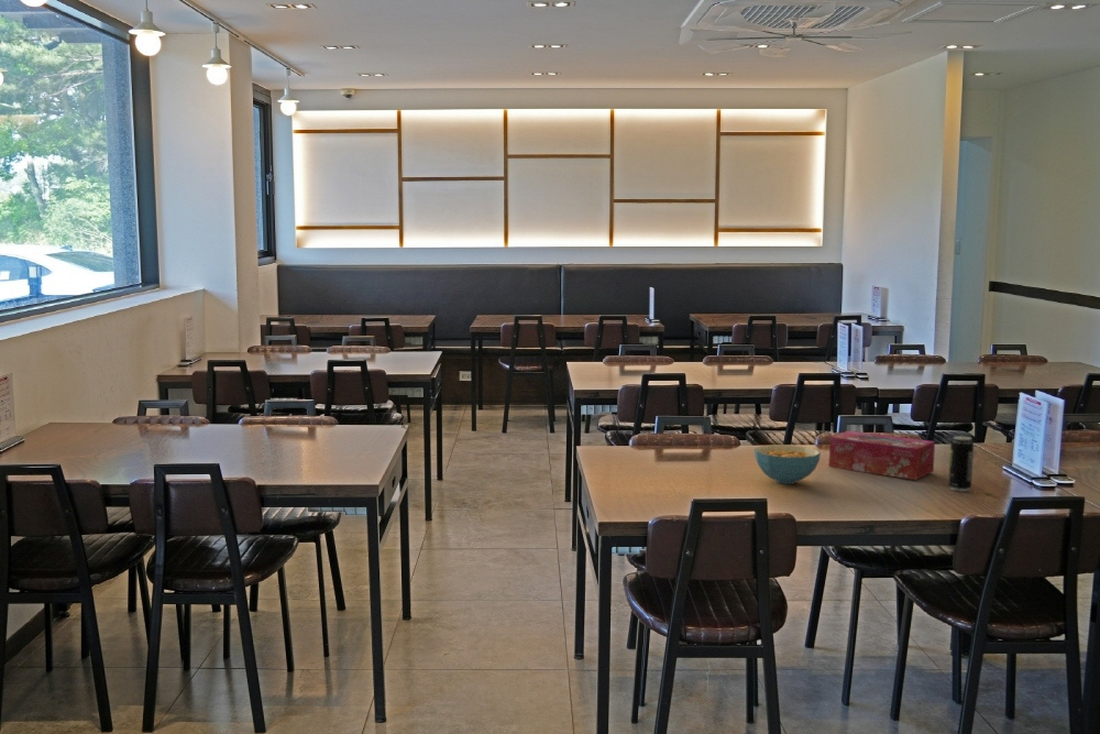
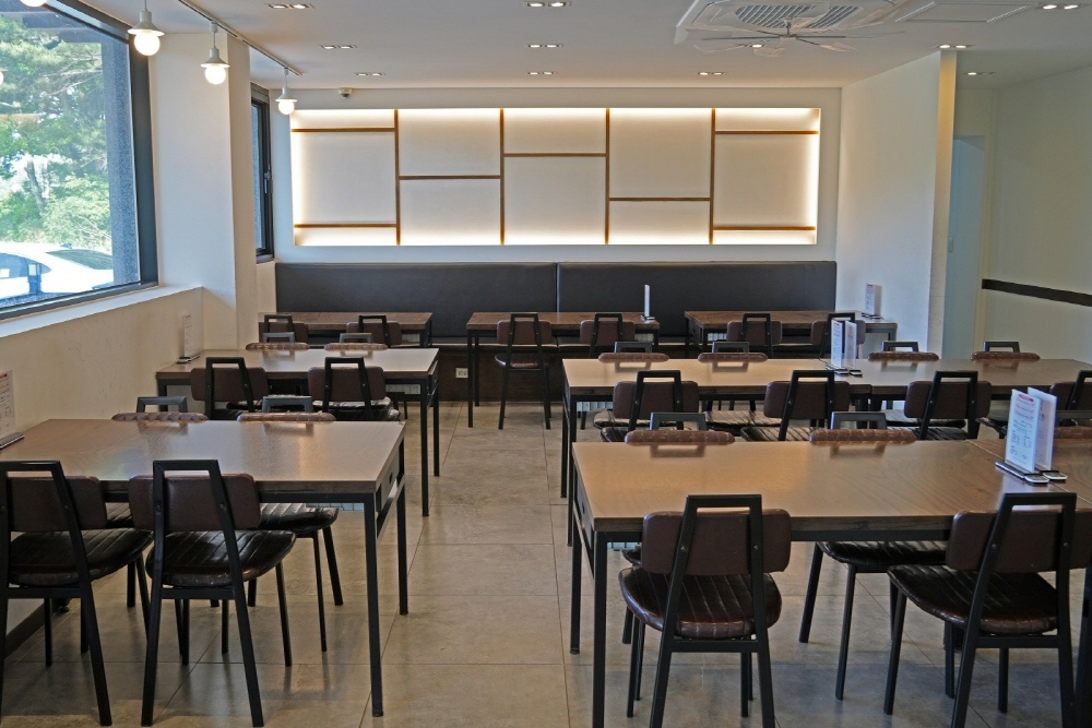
- tissue box (881, 453)
- beverage can (960, 463)
- cereal bowl (787, 465)
